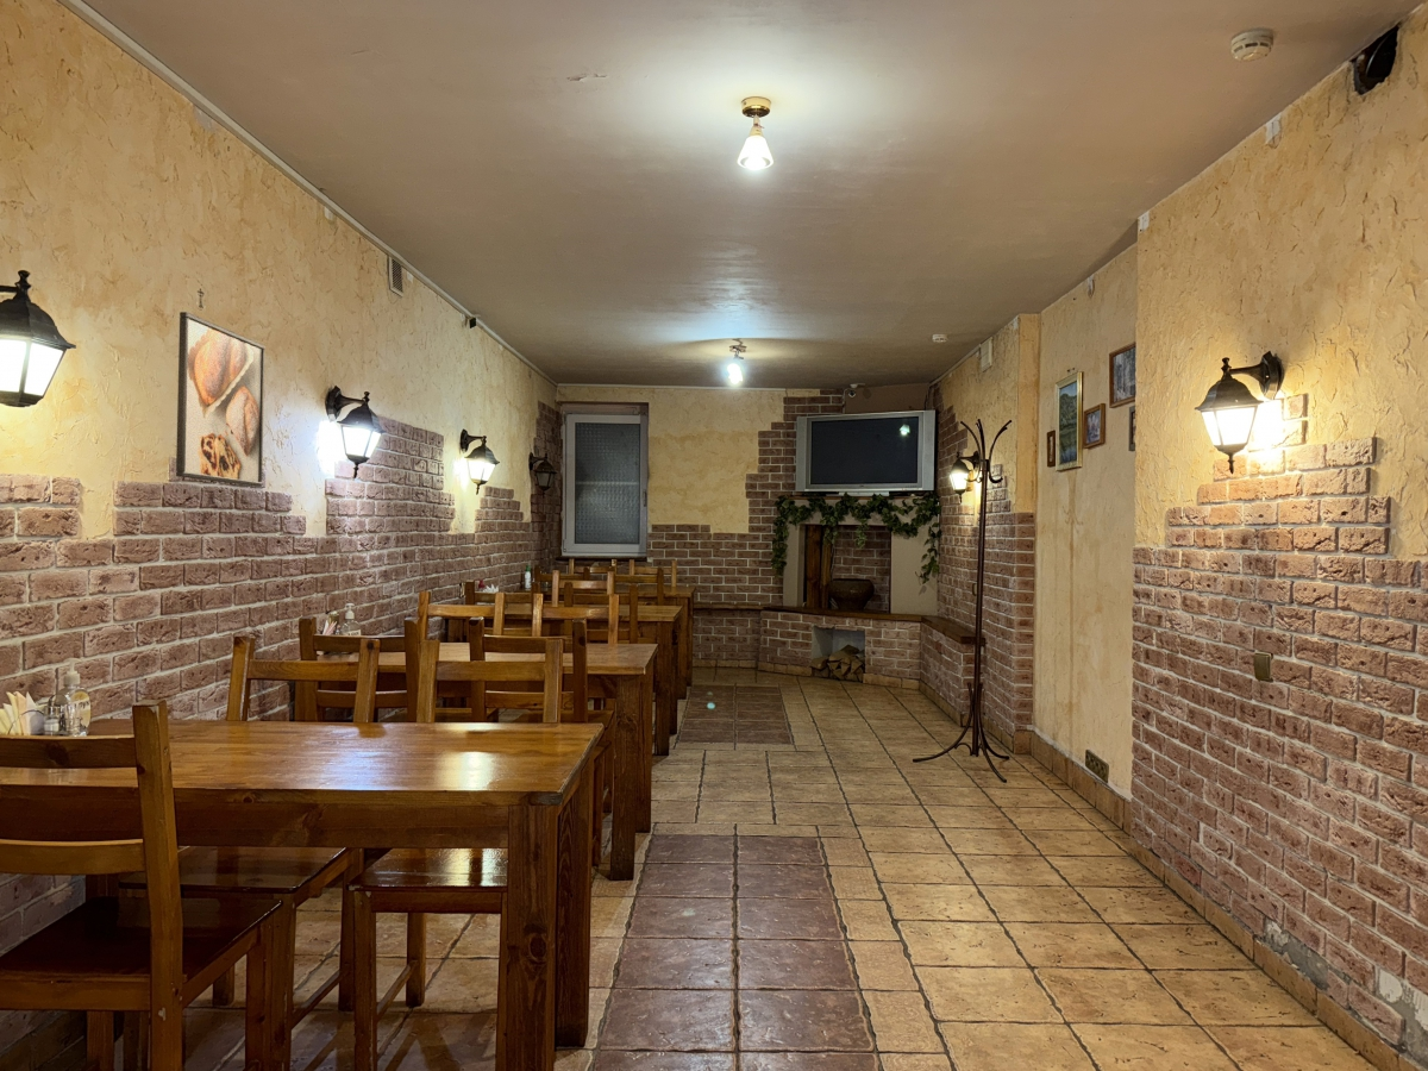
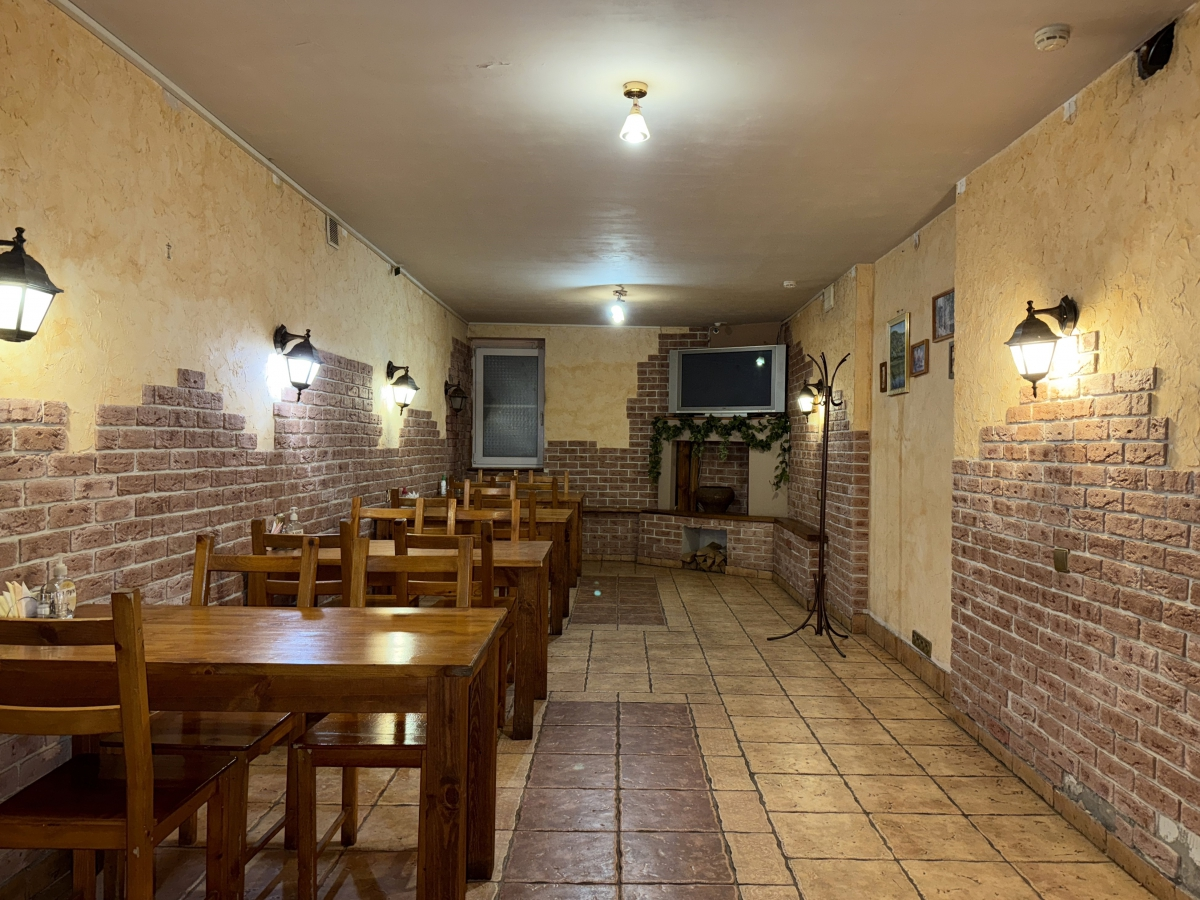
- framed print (224, 406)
